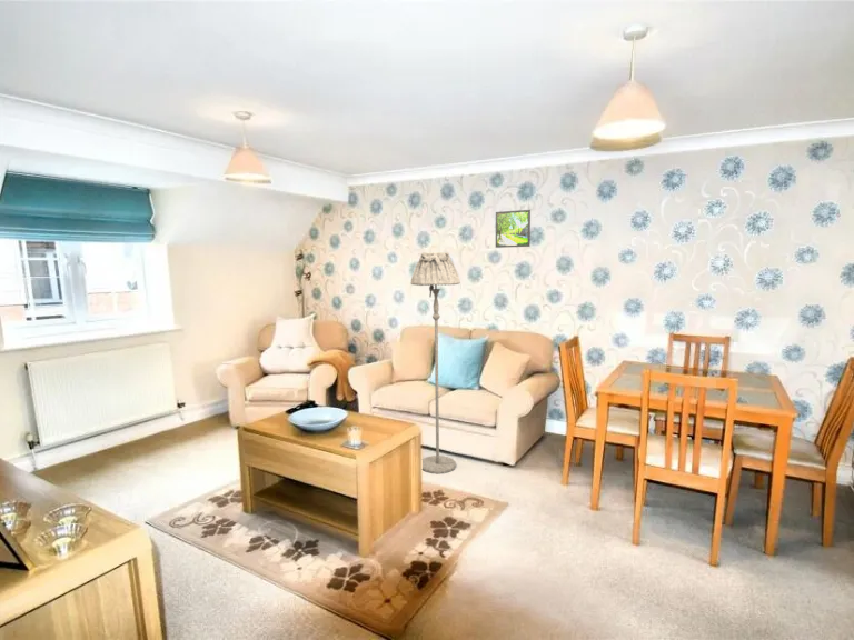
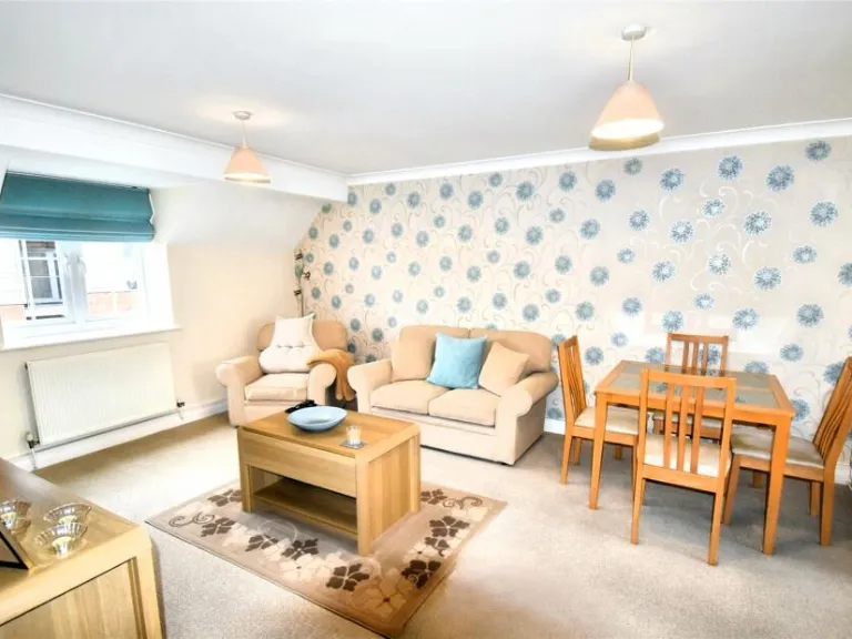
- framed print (512, 229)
- floor lamp (436, 361)
